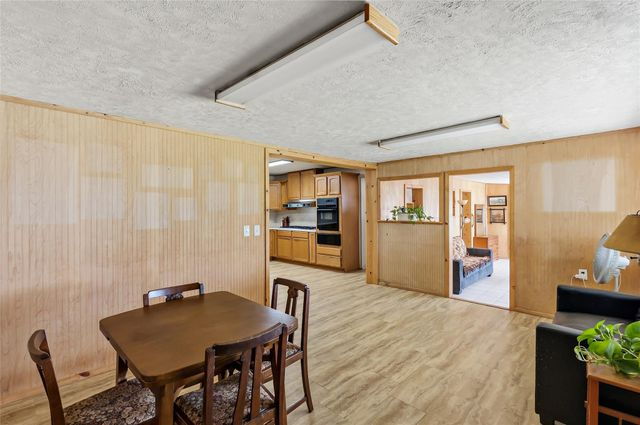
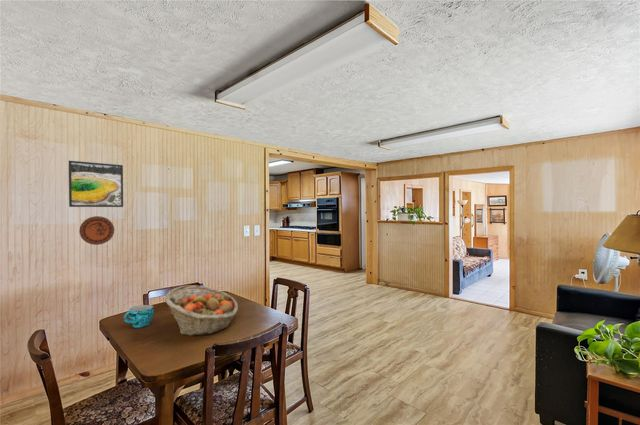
+ decorative plate (97, 230)
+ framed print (97, 185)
+ cup (140, 316)
+ fruit basket (203, 306)
